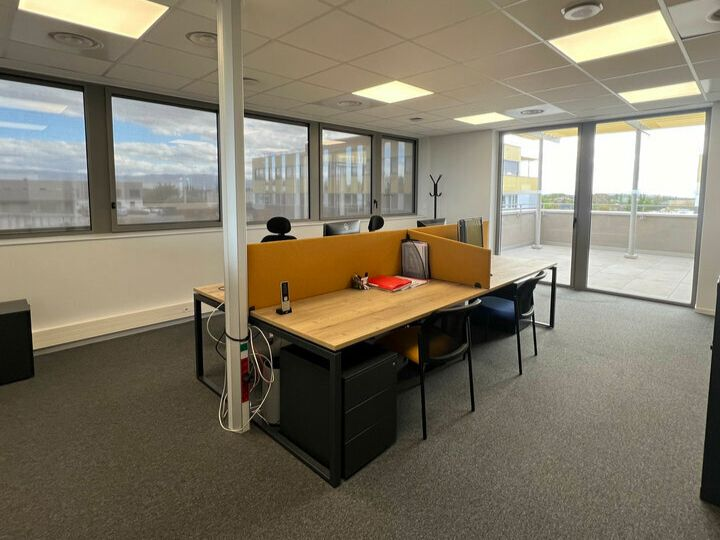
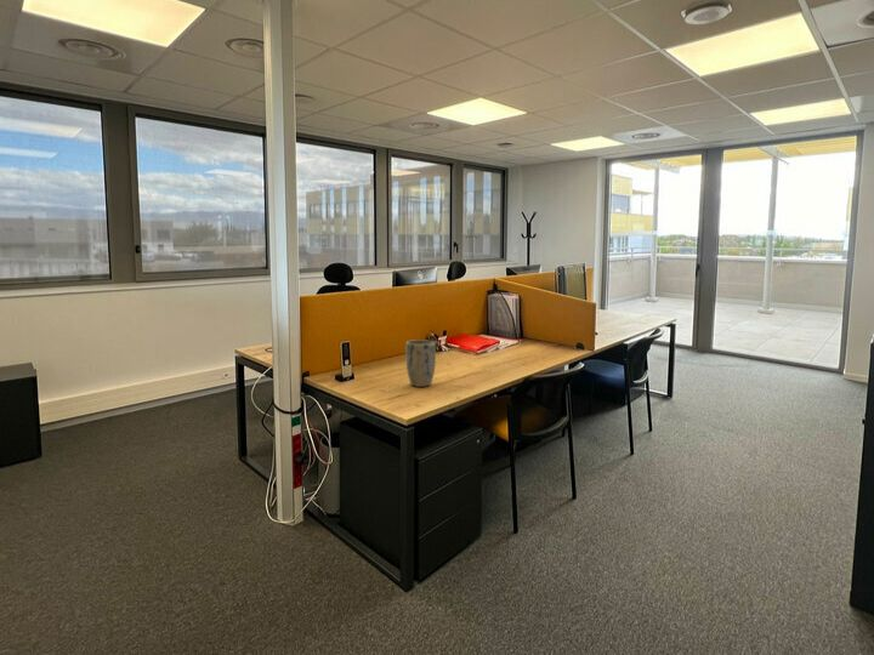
+ plant pot (420, 363)
